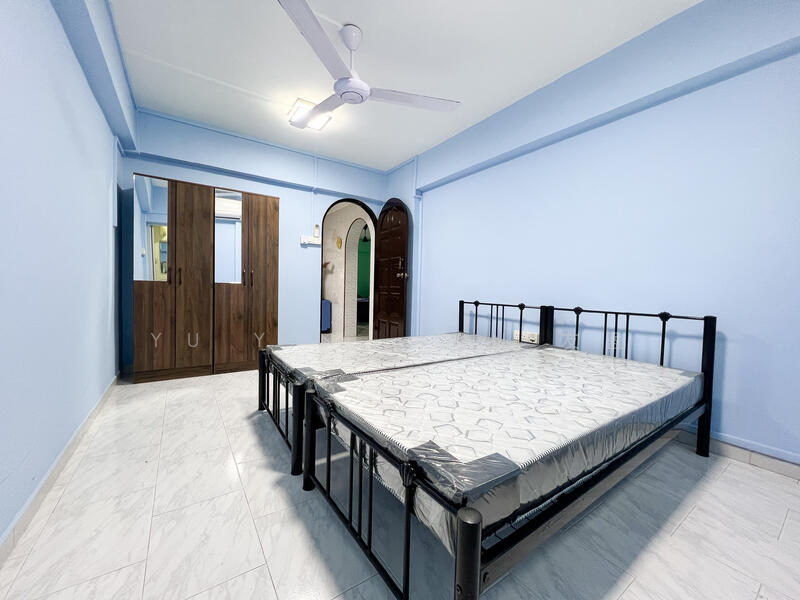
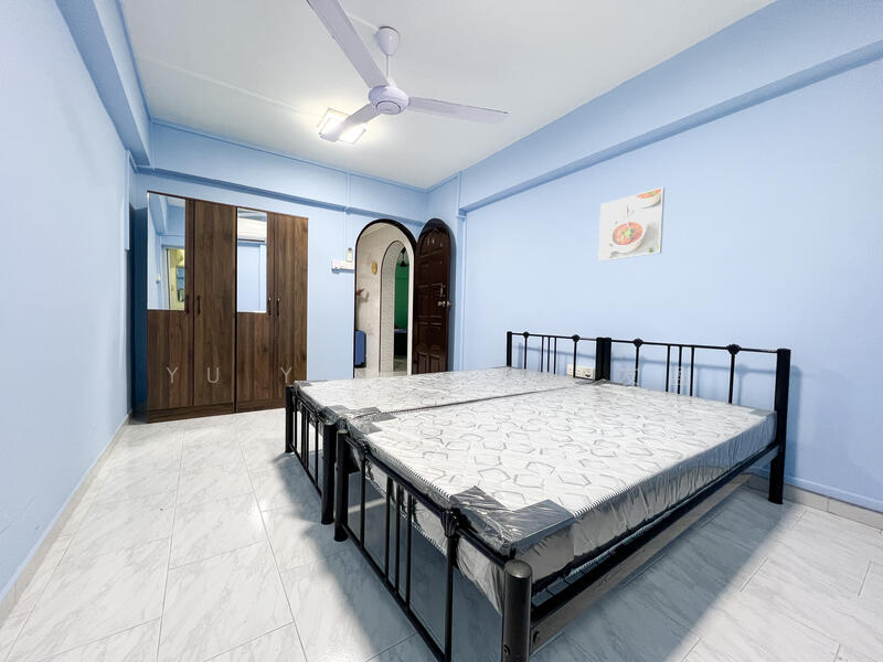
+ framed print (629, 226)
